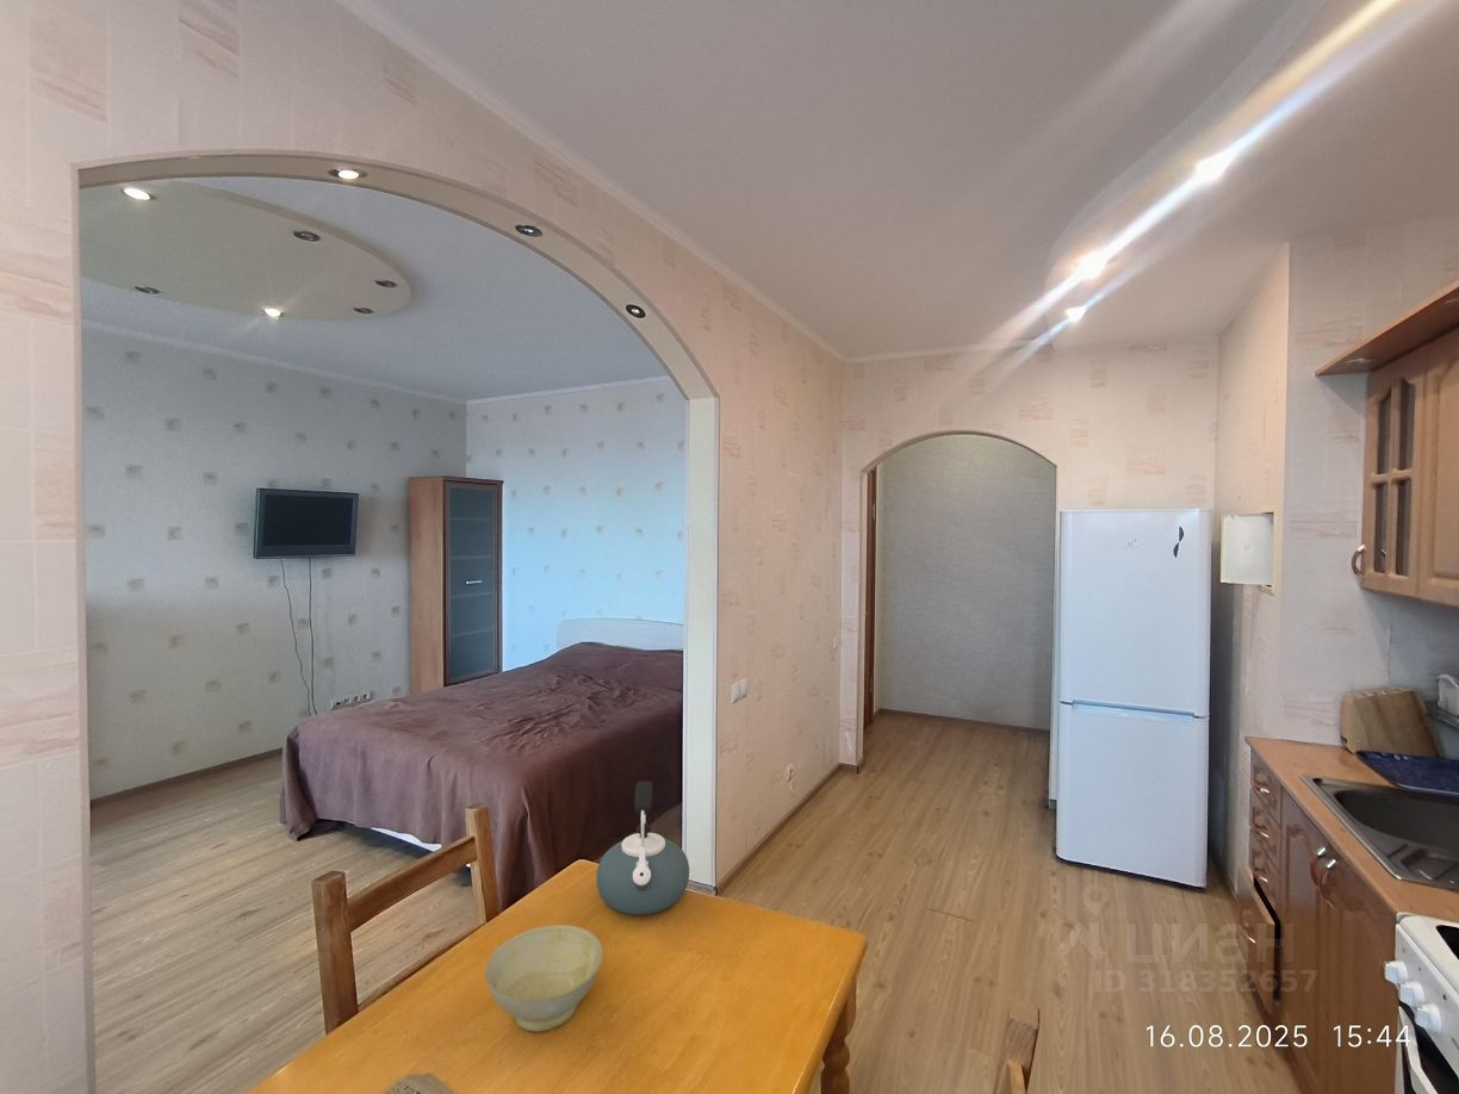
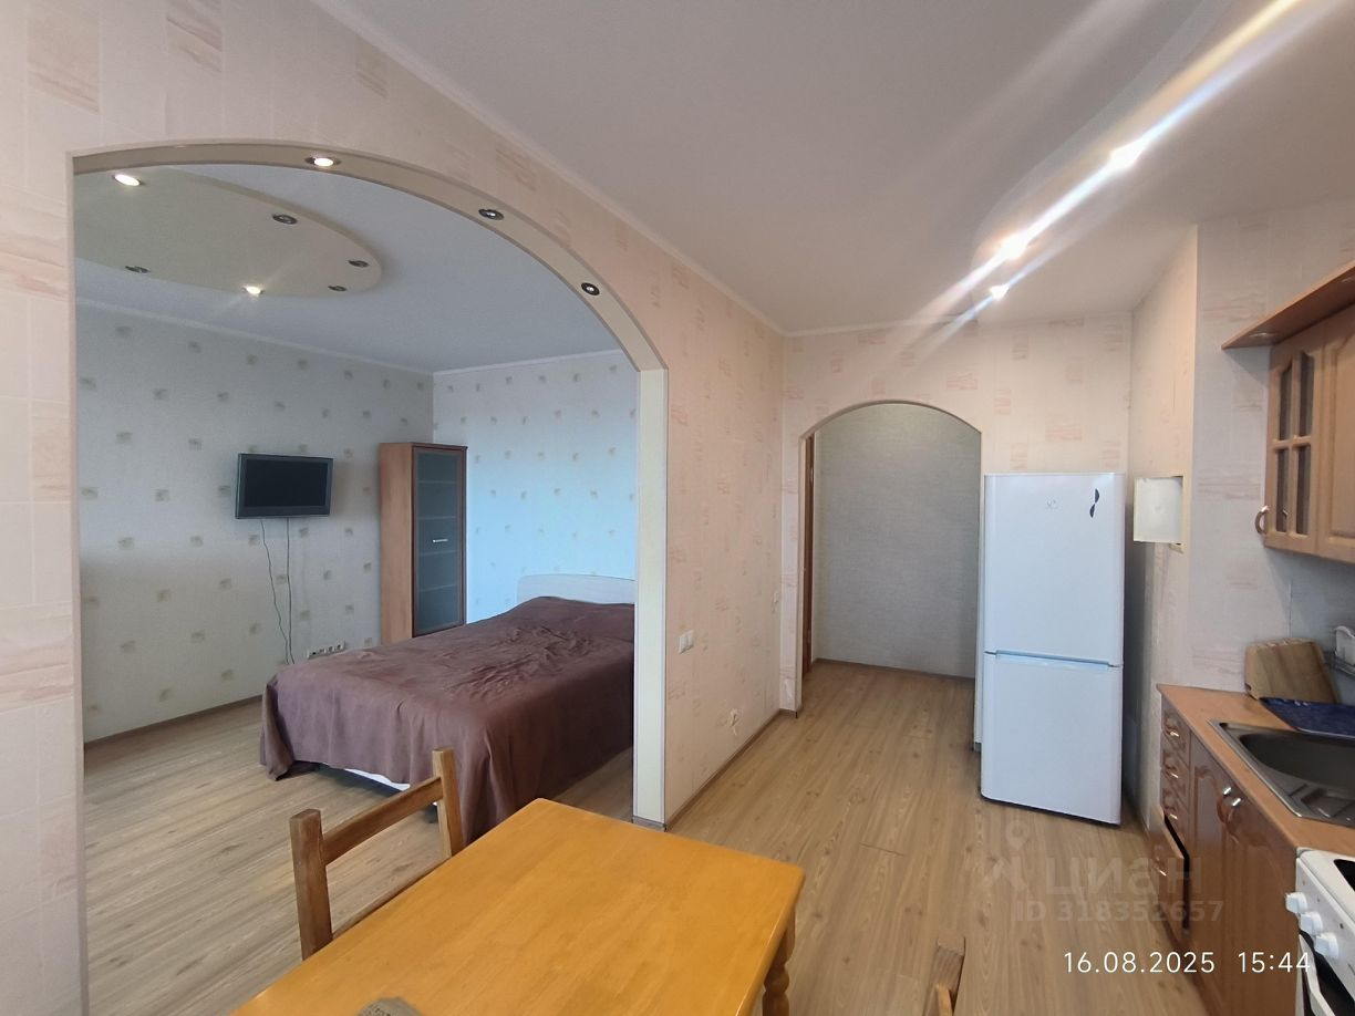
- kettle (642, 847)
- bowl (545, 983)
